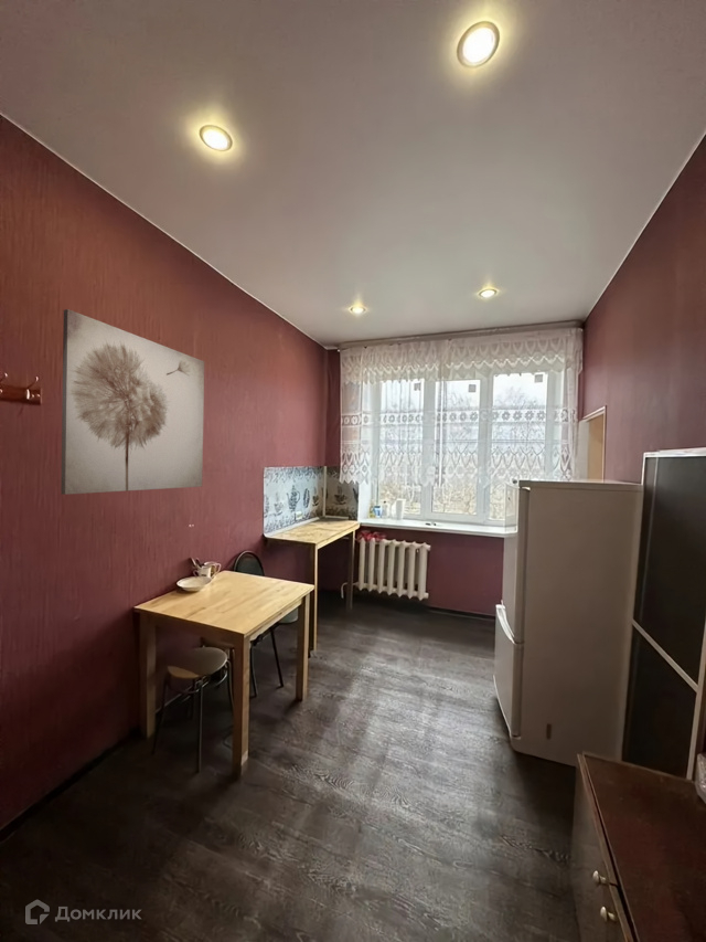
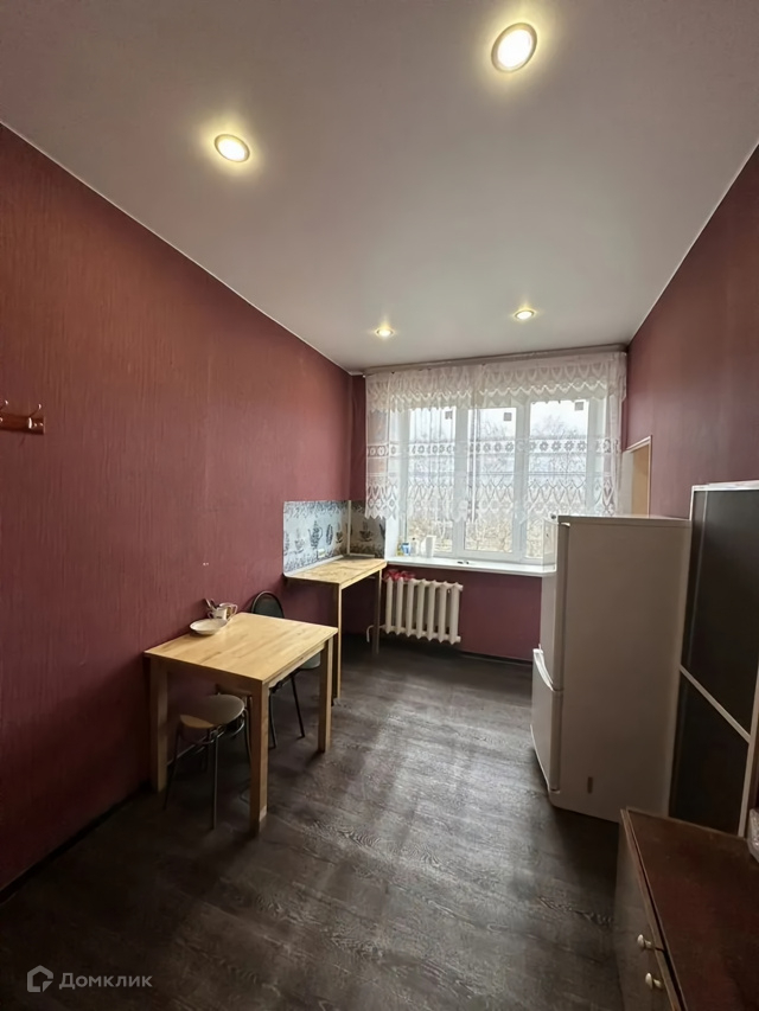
- wall art (146, 415)
